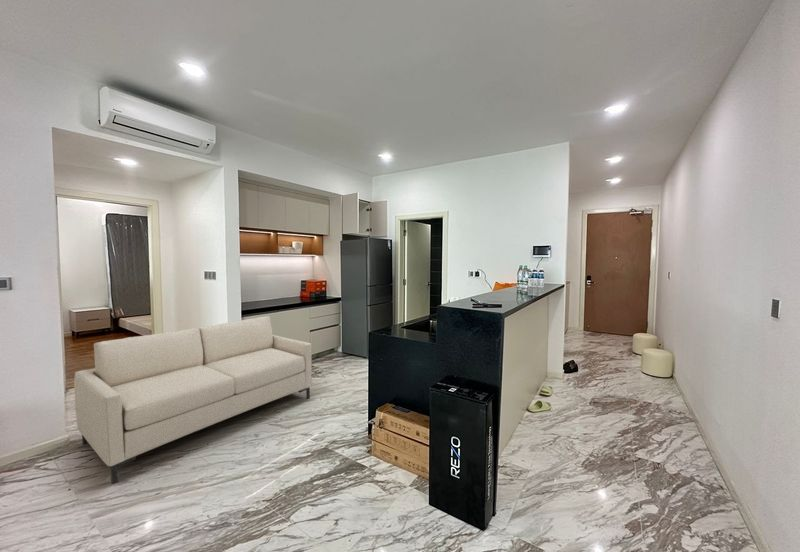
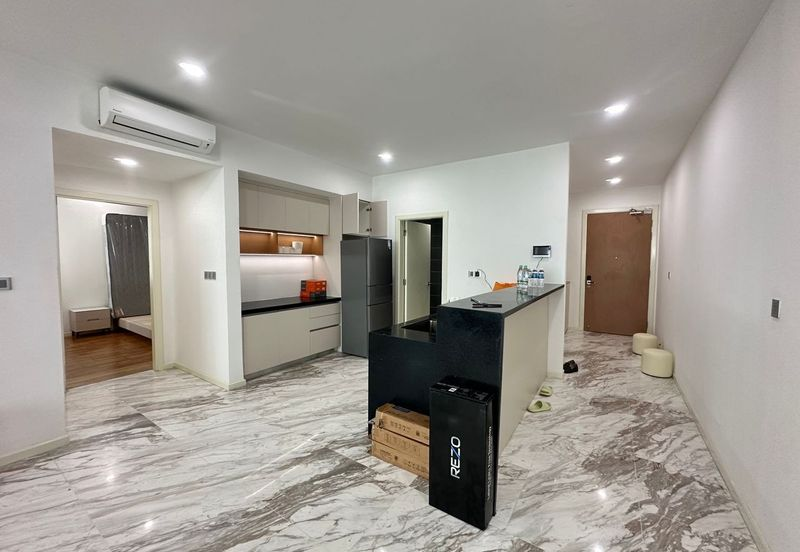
- sofa (211, 374)
